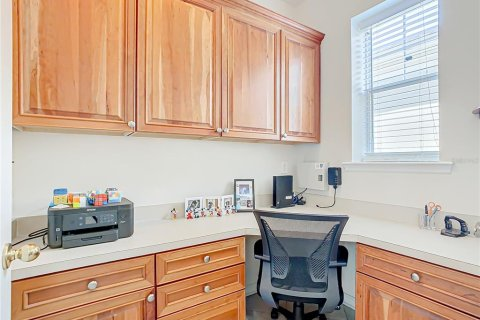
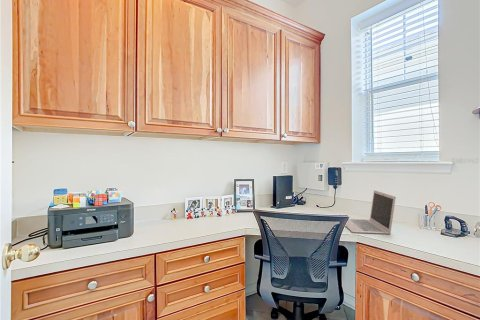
+ laptop (371, 209)
